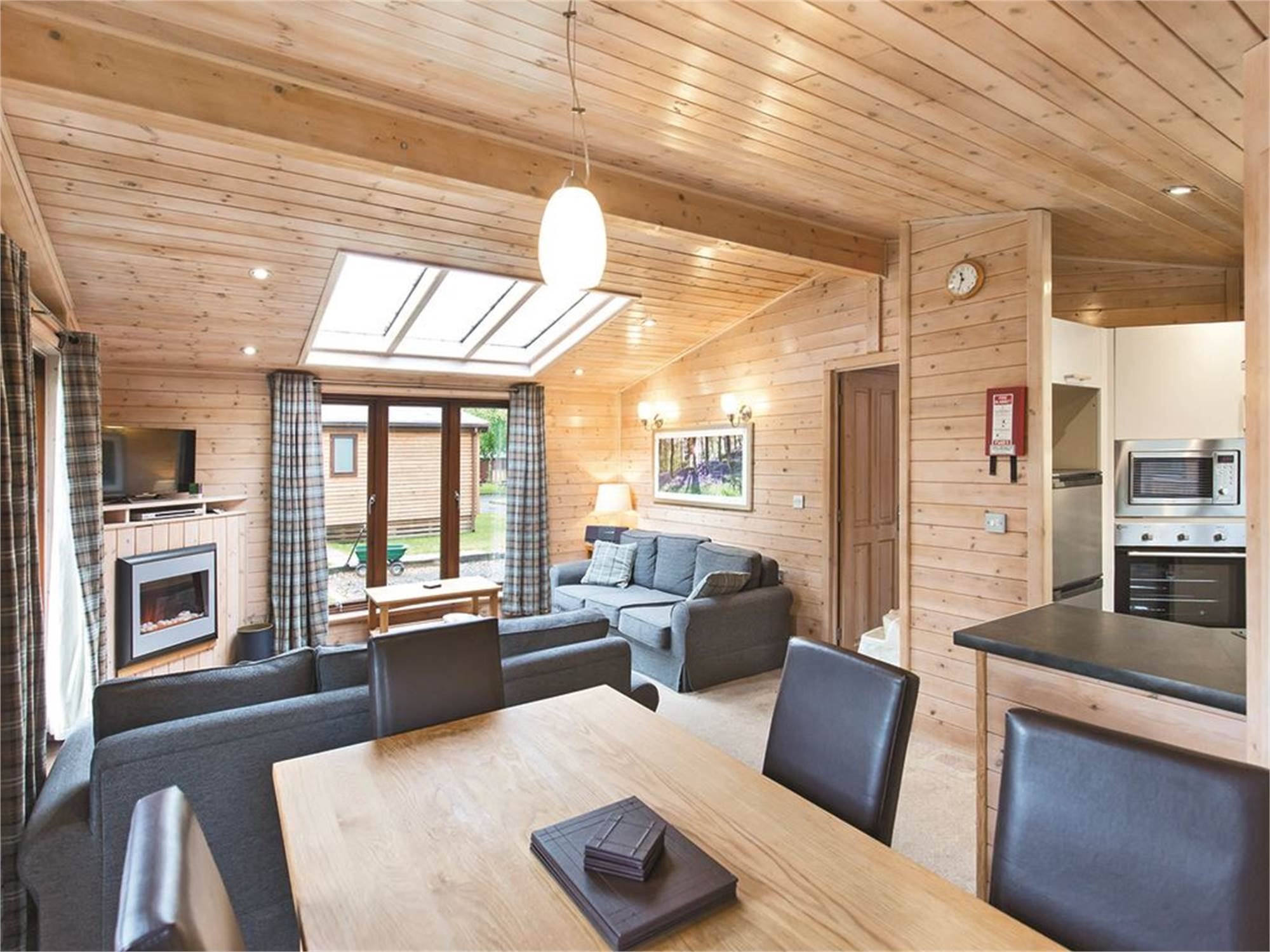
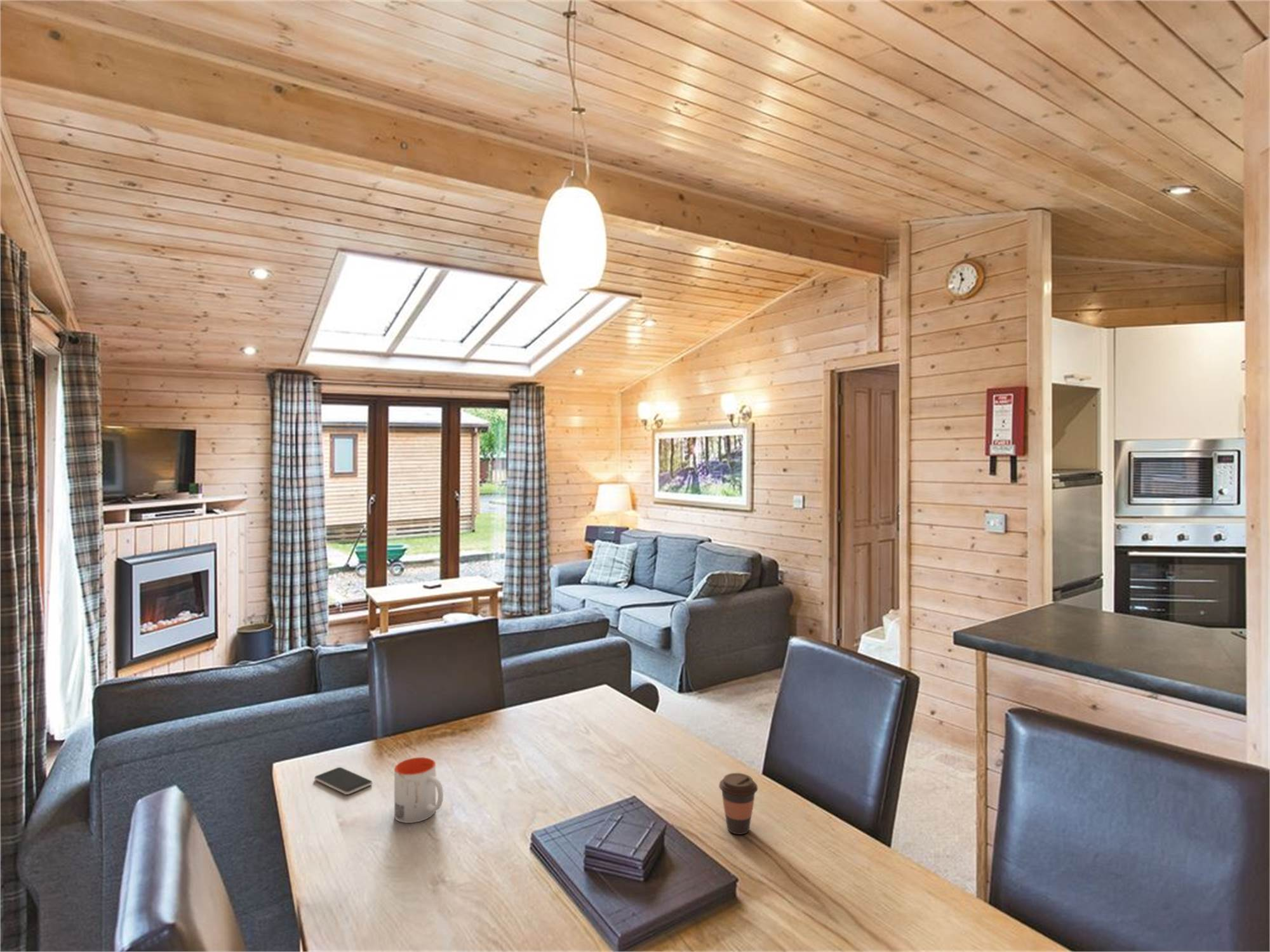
+ smartphone (343, 780)
+ coffee cup (738, 803)
+ mug (421, 791)
